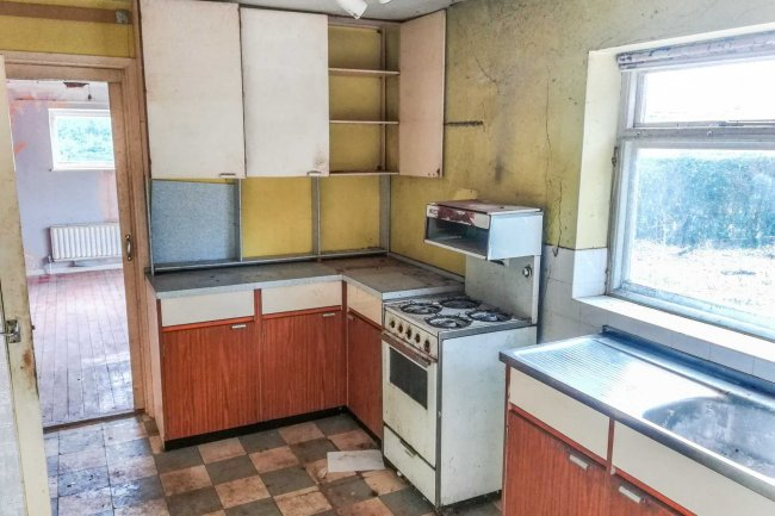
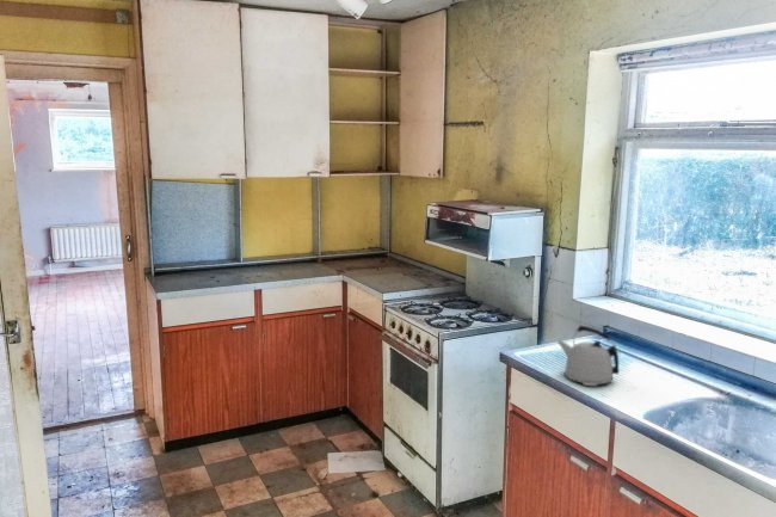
+ kettle (587, 351)
